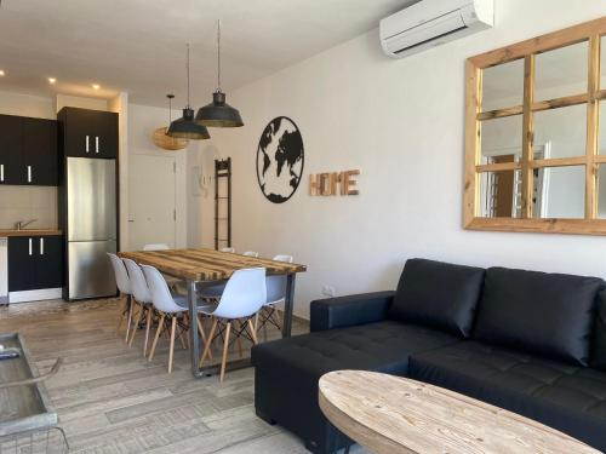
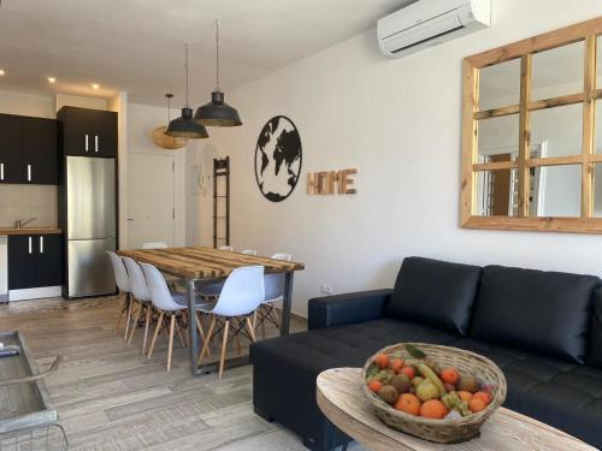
+ fruit basket (429, 388)
